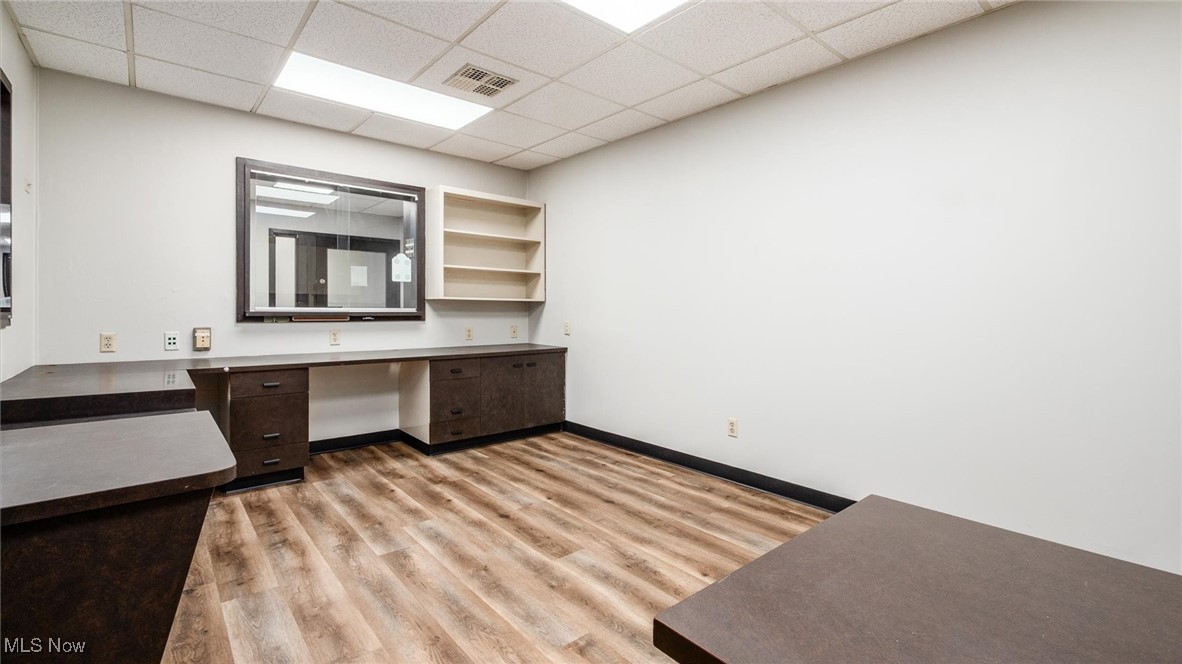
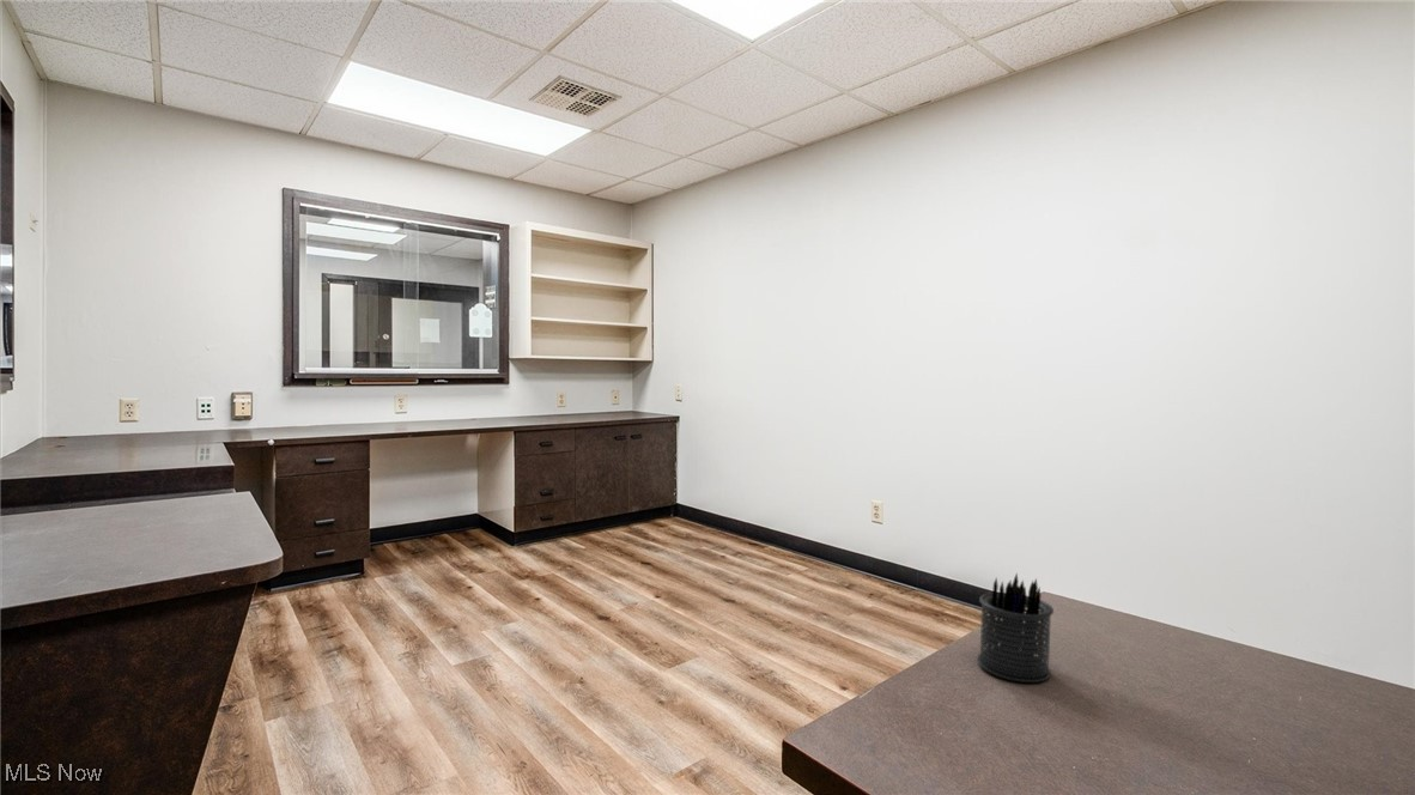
+ pen holder (1014, 619)
